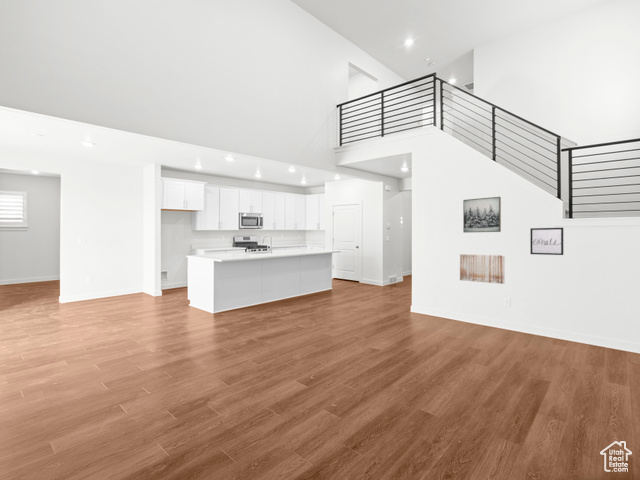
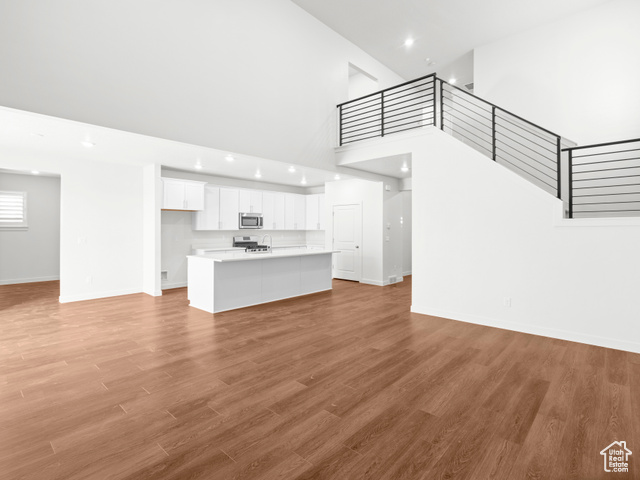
- wall art (481, 268)
- wall art (481, 215)
- wall art (546, 241)
